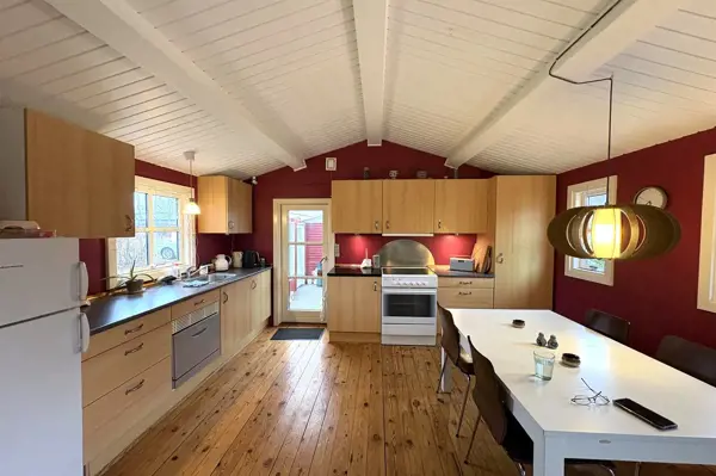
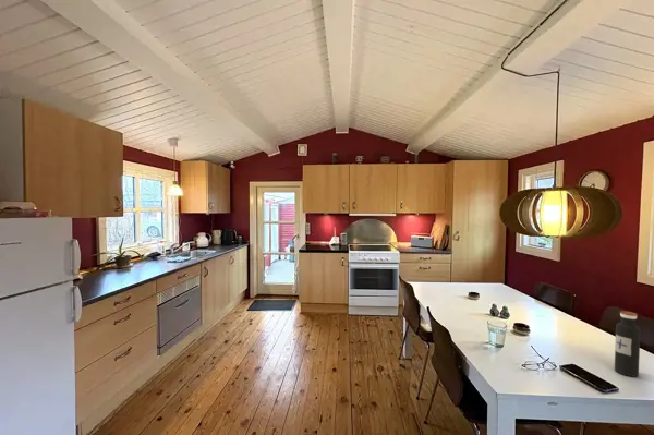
+ water bottle (627, 342)
